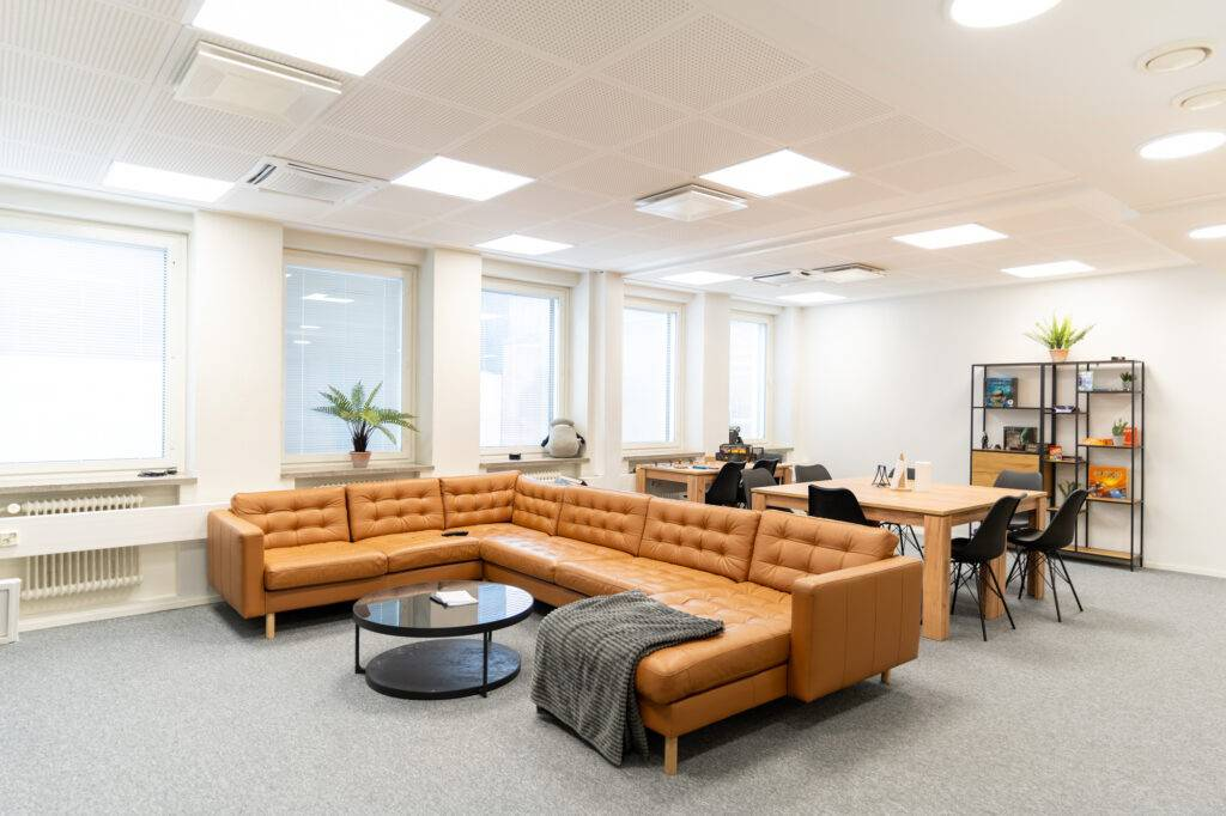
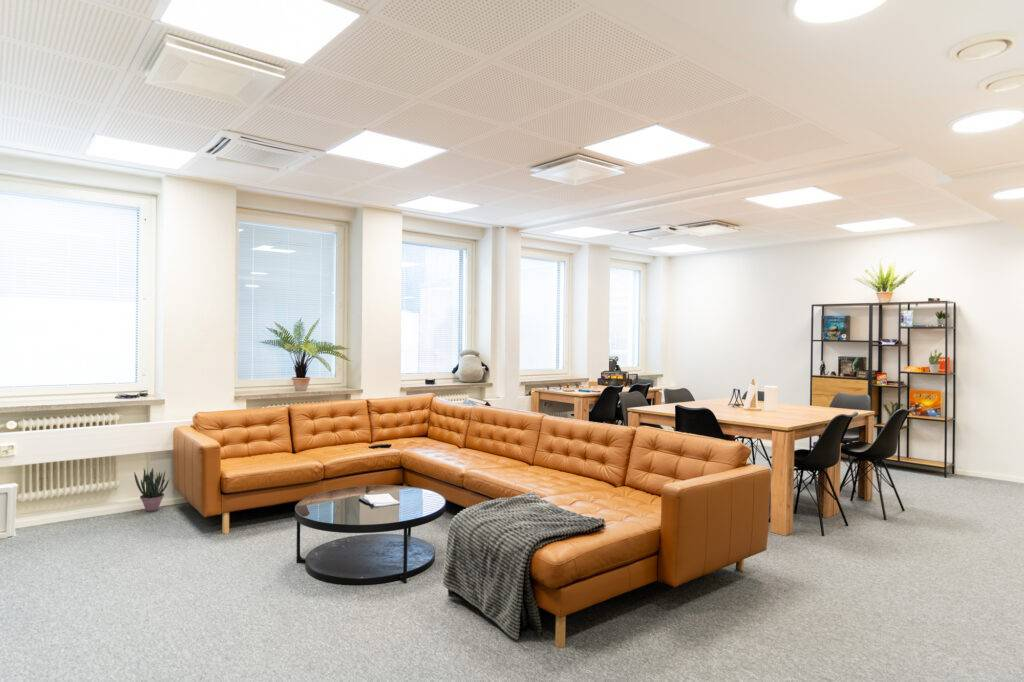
+ potted plant (151, 489)
